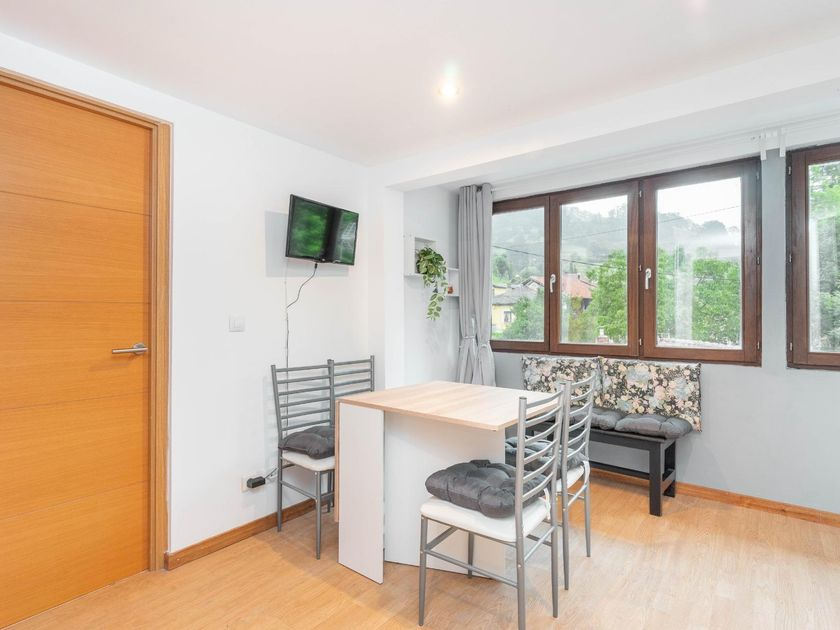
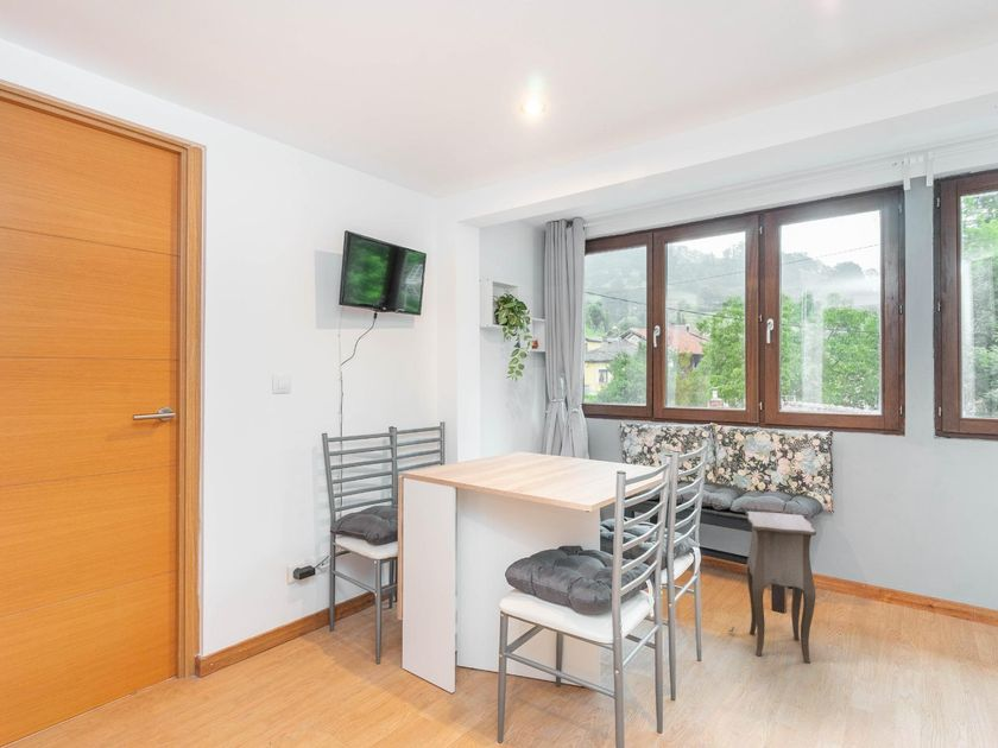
+ side table (778, 583)
